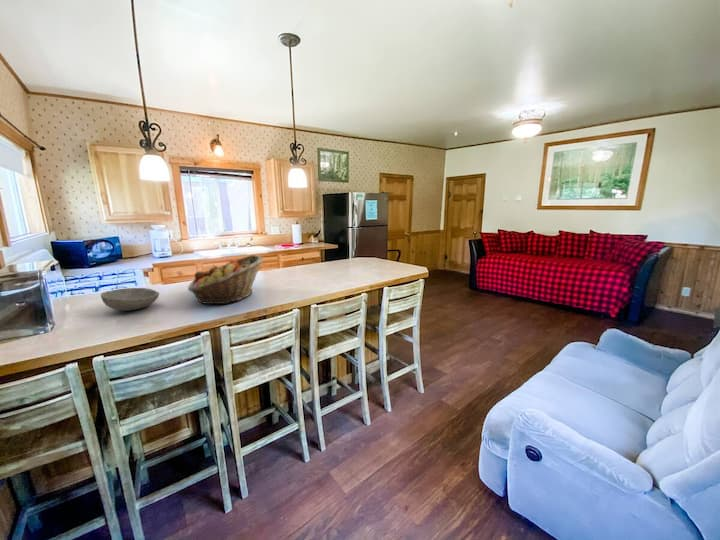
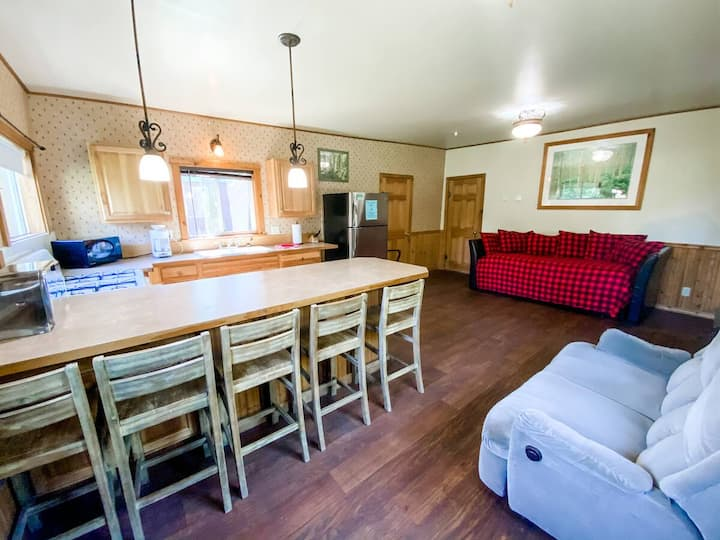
- fruit basket (227, 277)
- bowl (132, 299)
